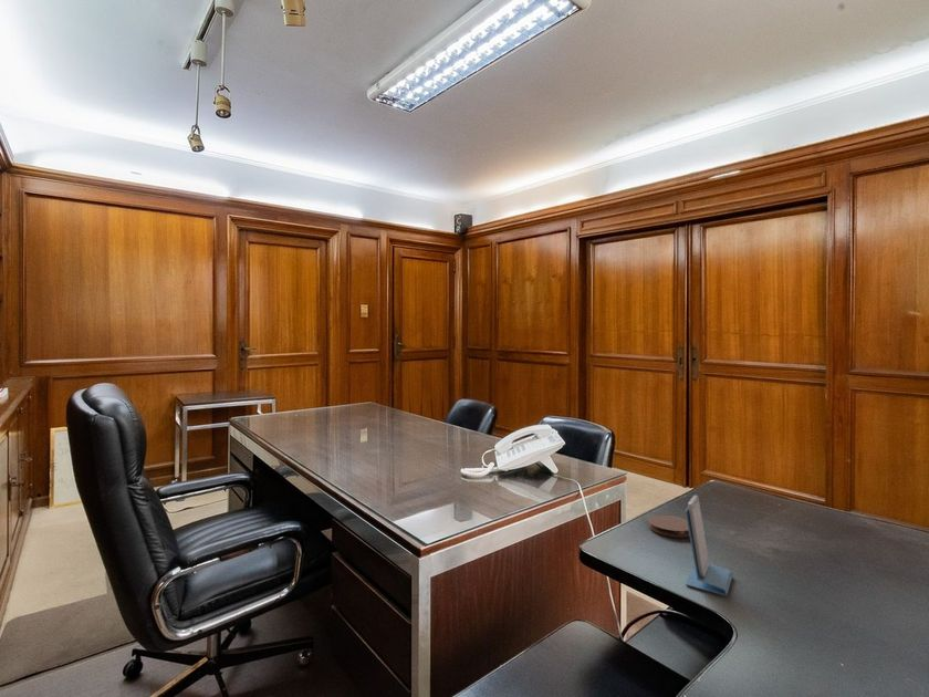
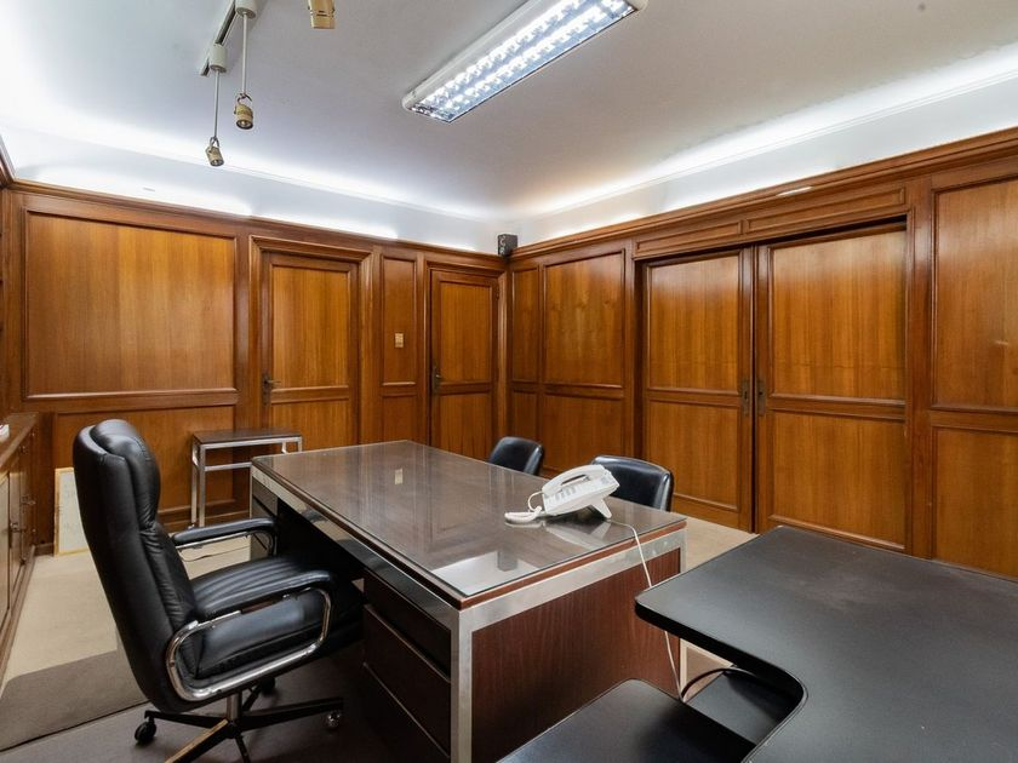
- coaster (670, 524)
- smartphone (706, 543)
